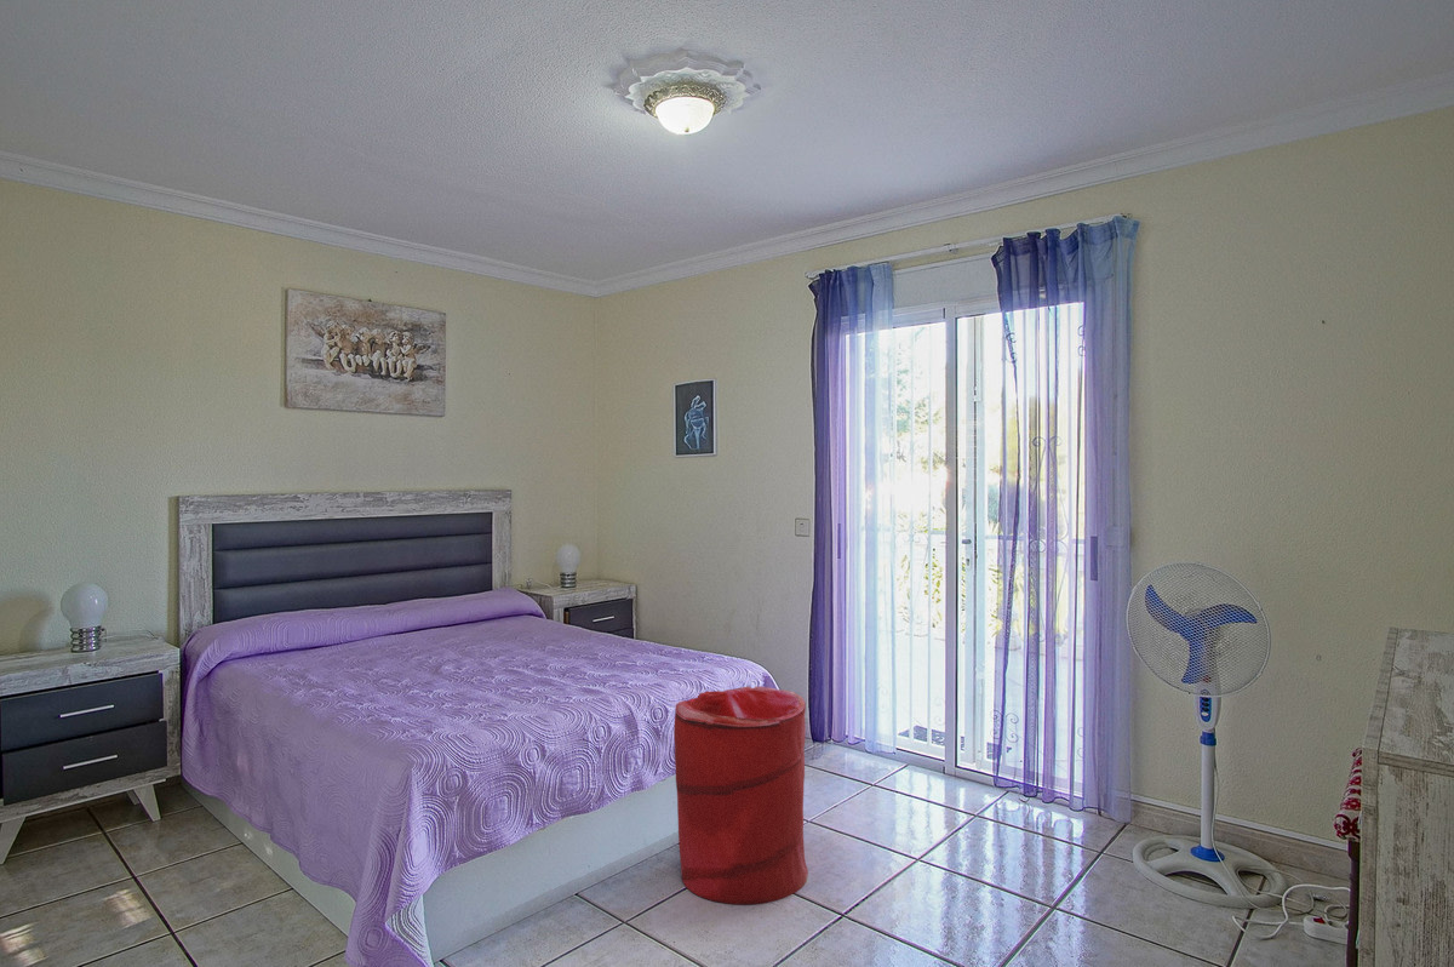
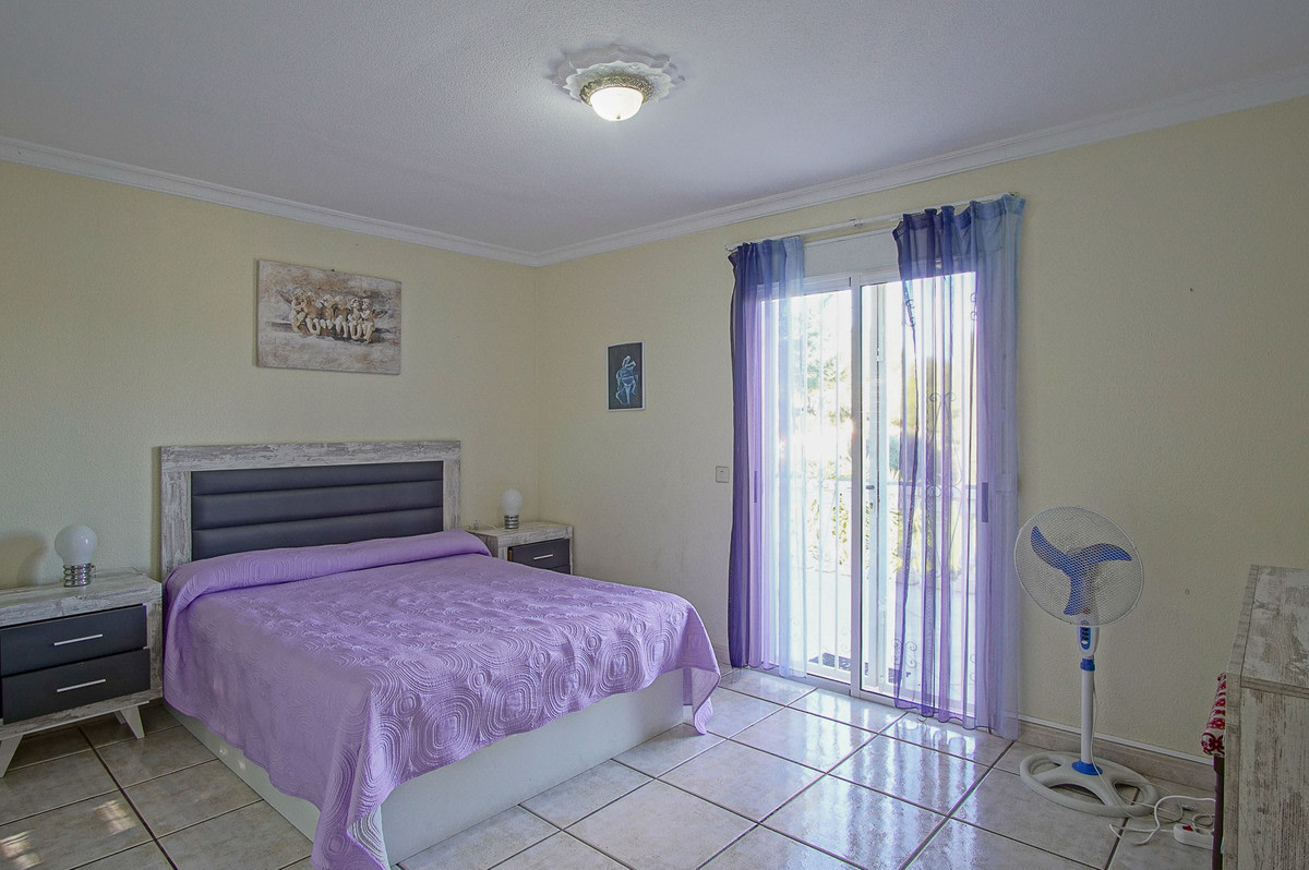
- laundry hamper (739, 784)
